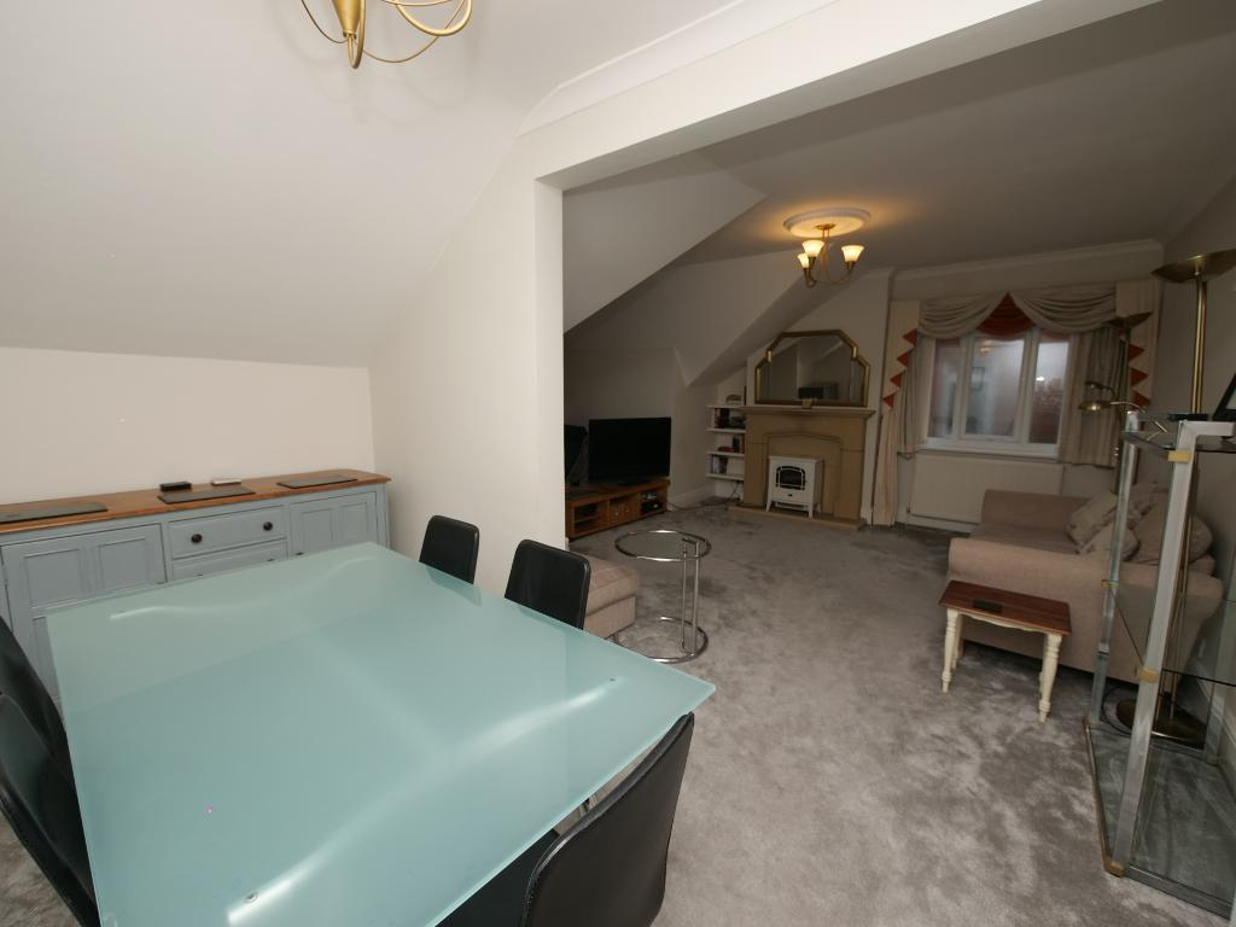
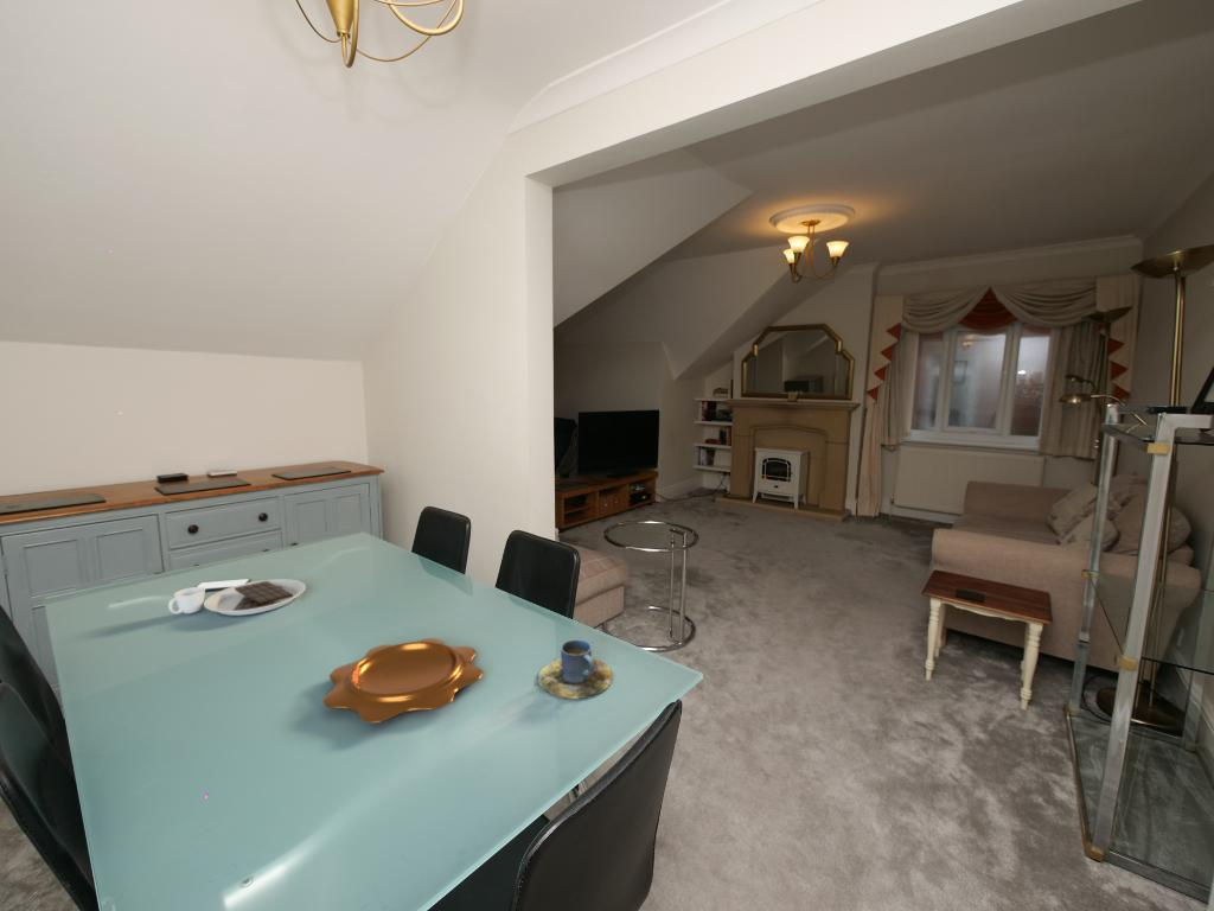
+ placemat (237, 587)
+ decorative bowl (405, 674)
+ cup (575, 661)
